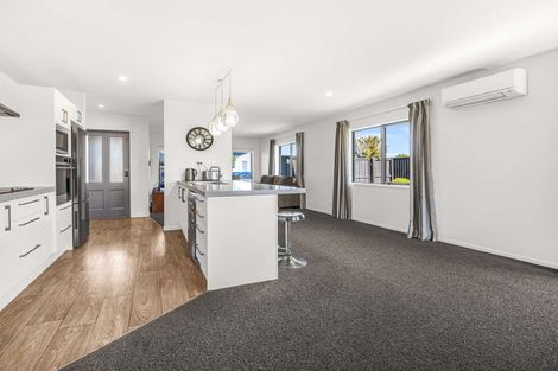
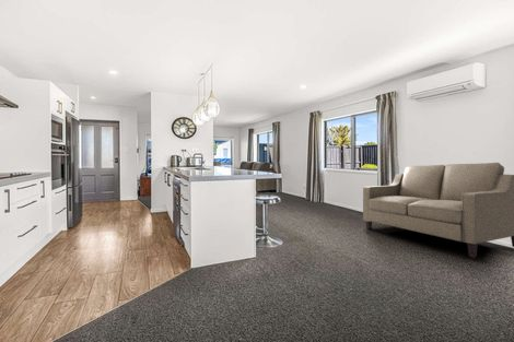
+ sofa (431, 200)
